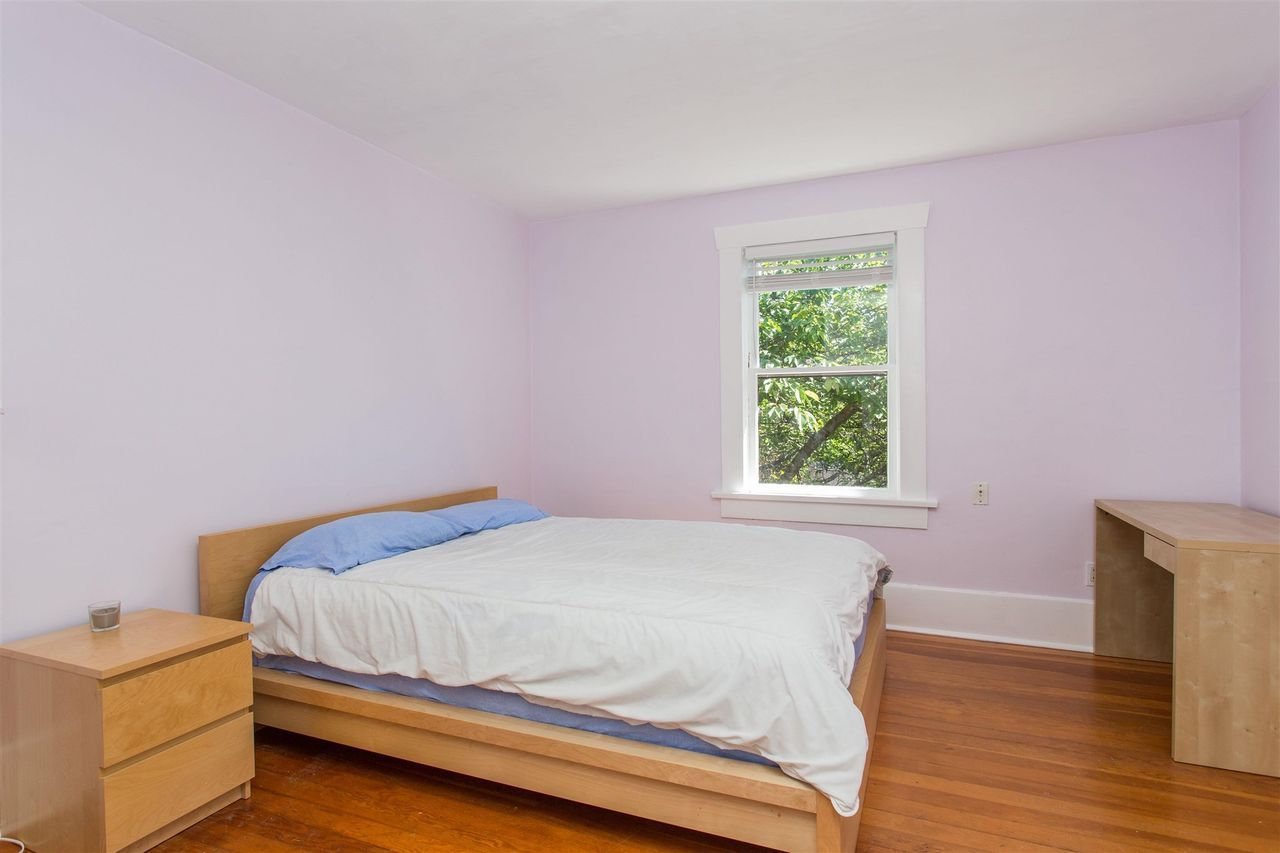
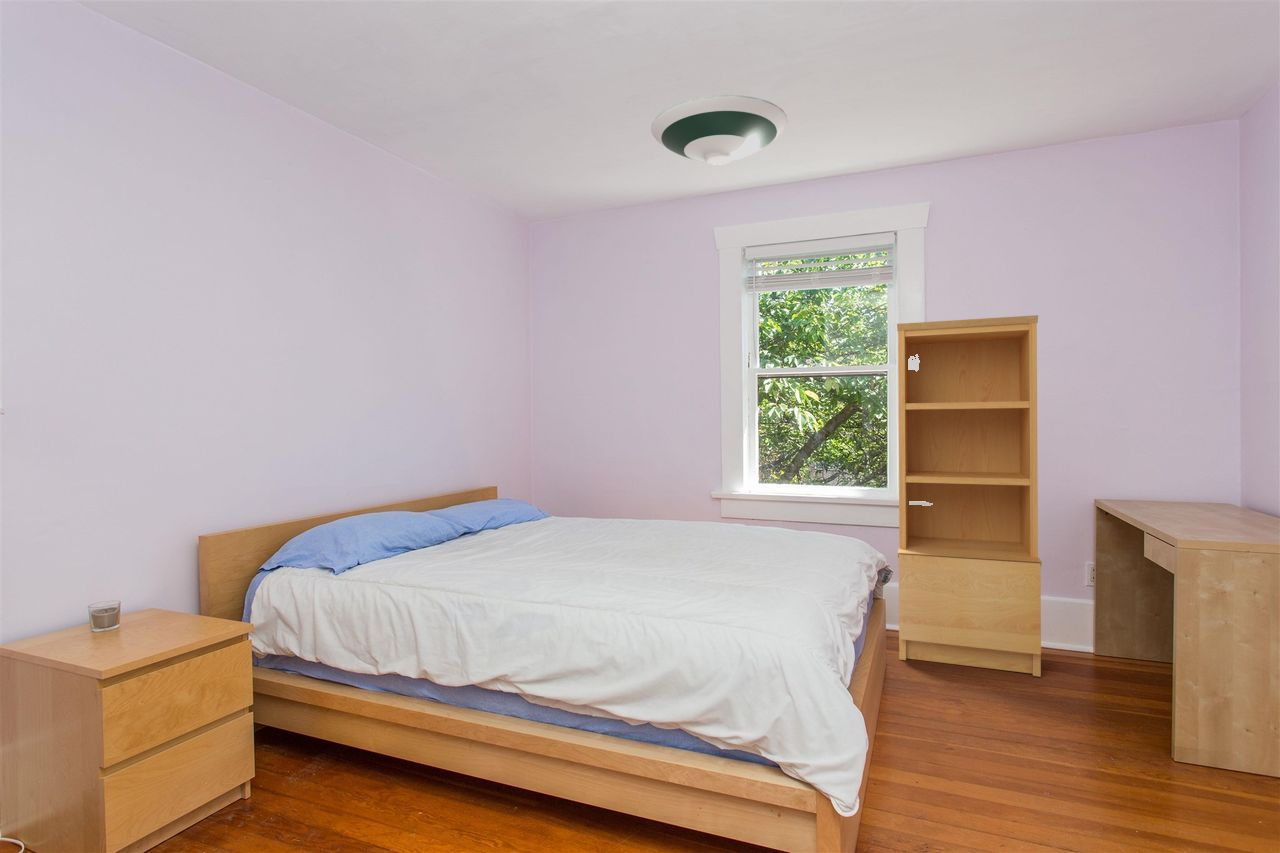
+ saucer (718, 143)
+ bookcase (964, 488)
